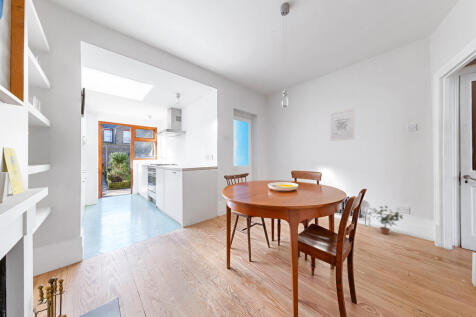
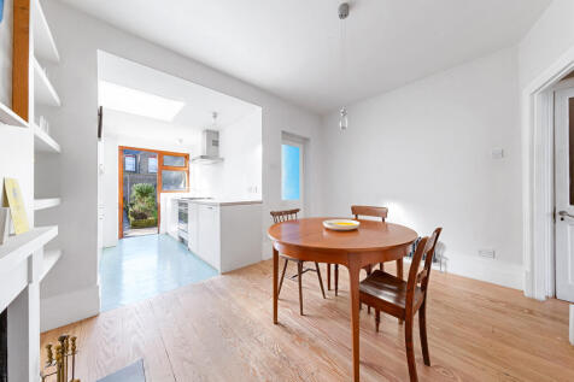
- wall art (341, 125)
- potted plant (384, 219)
